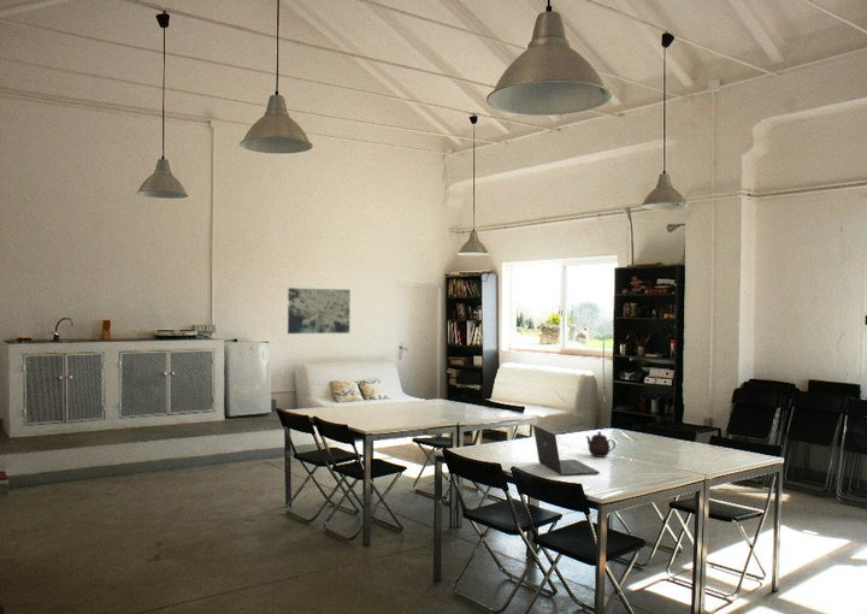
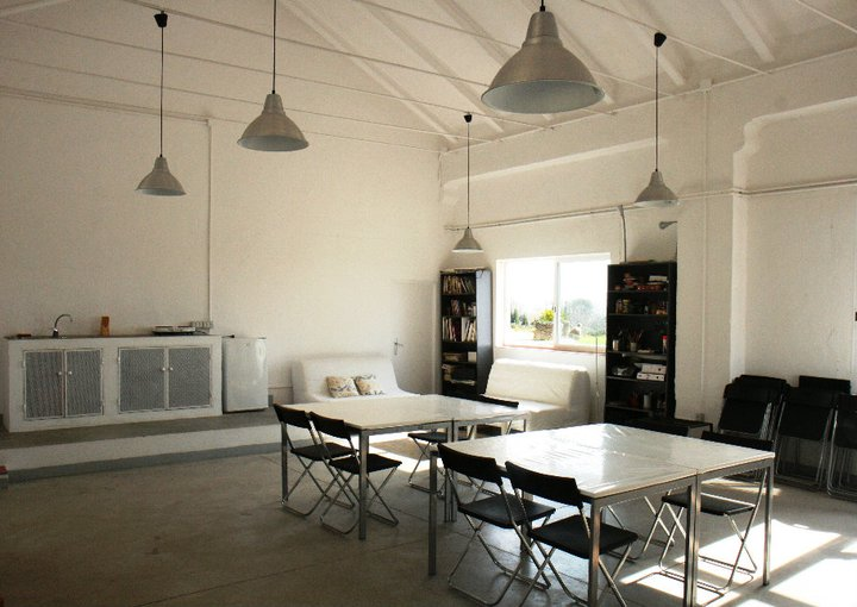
- wall art (319, 311)
- laptop (558, 451)
- teapot (600, 443)
